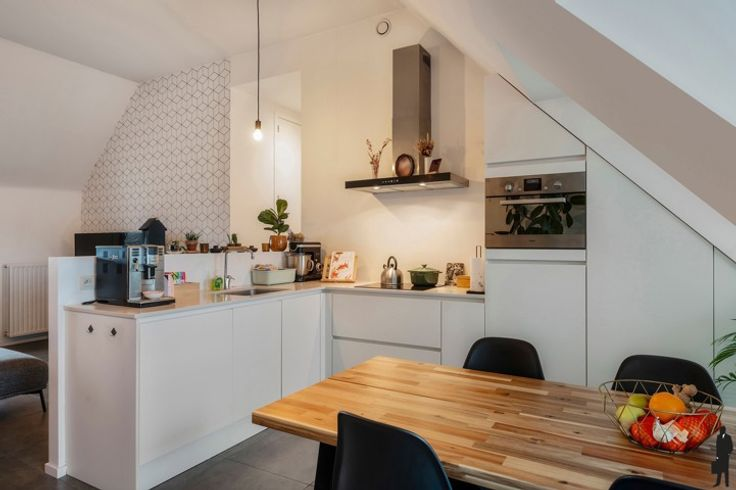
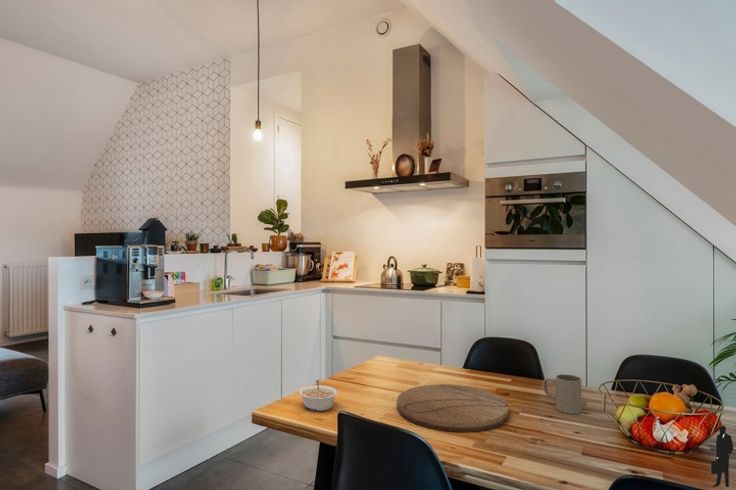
+ cutting board (451, 405)
+ mug (561, 392)
+ legume (317, 396)
